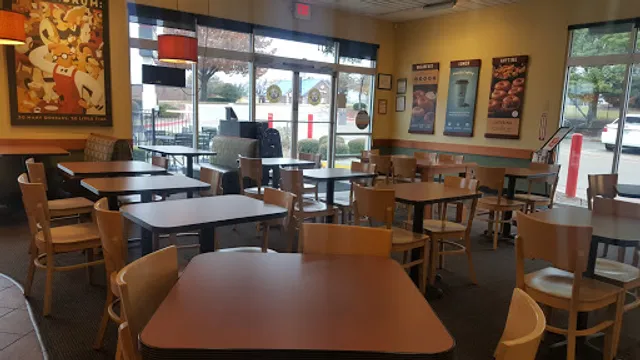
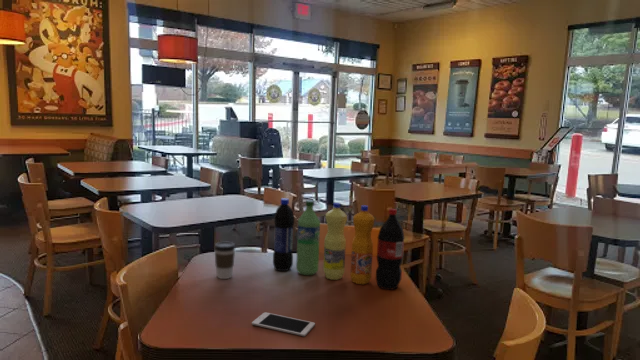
+ cell phone (283, 323)
+ soda bottle (335, 240)
+ coffee cup (224, 260)
